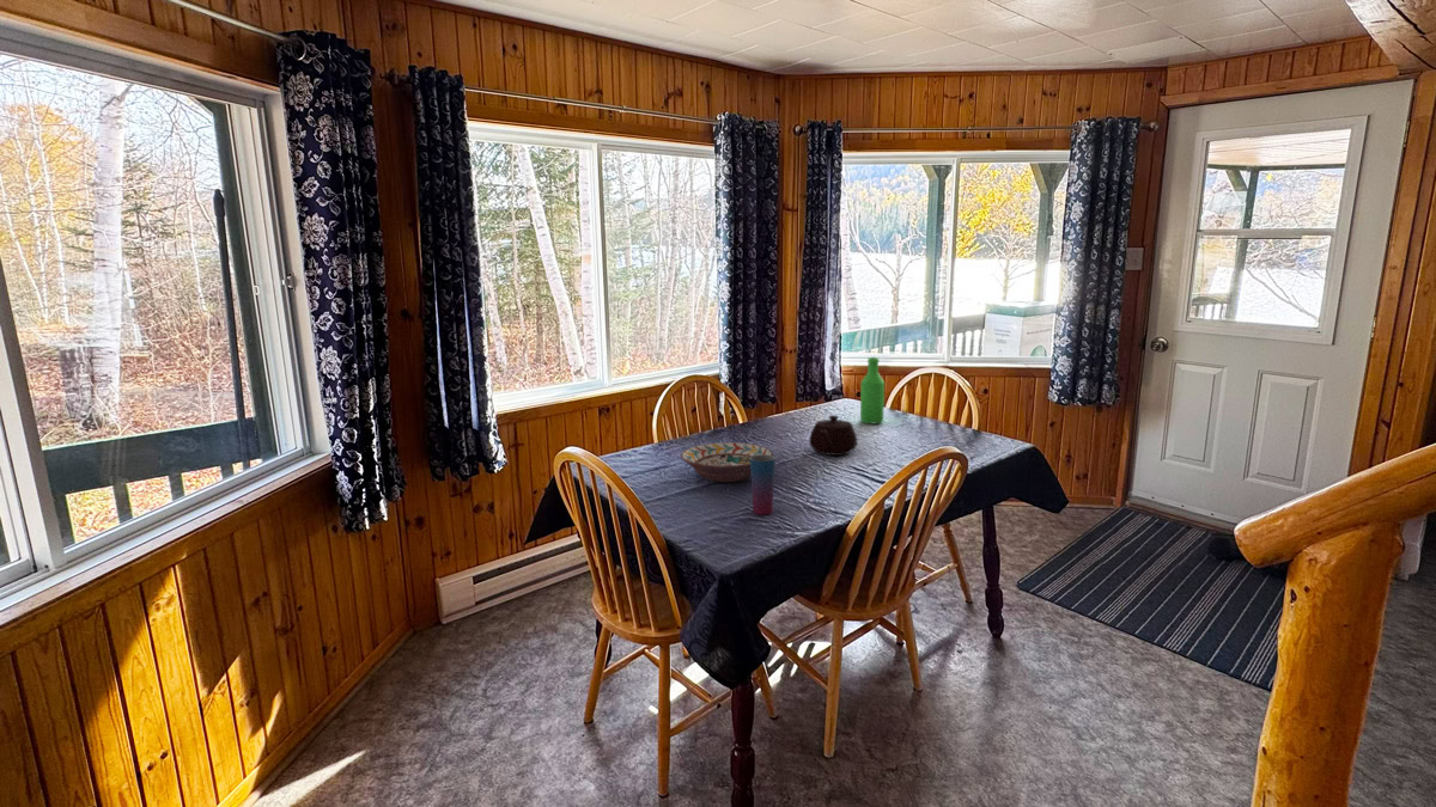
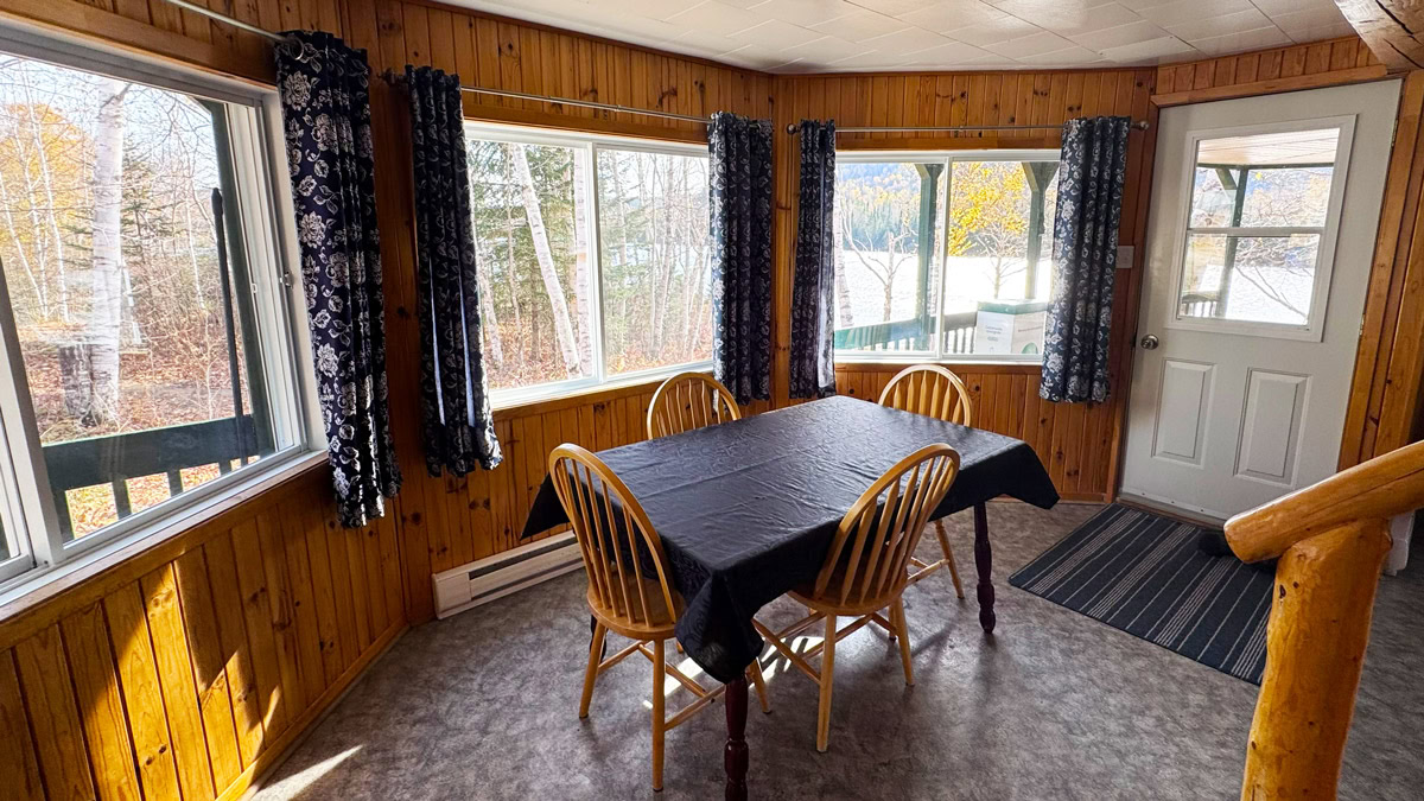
- teapot (832, 434)
- decorative bowl (726, 464)
- cup (762, 484)
- bottle (872, 390)
